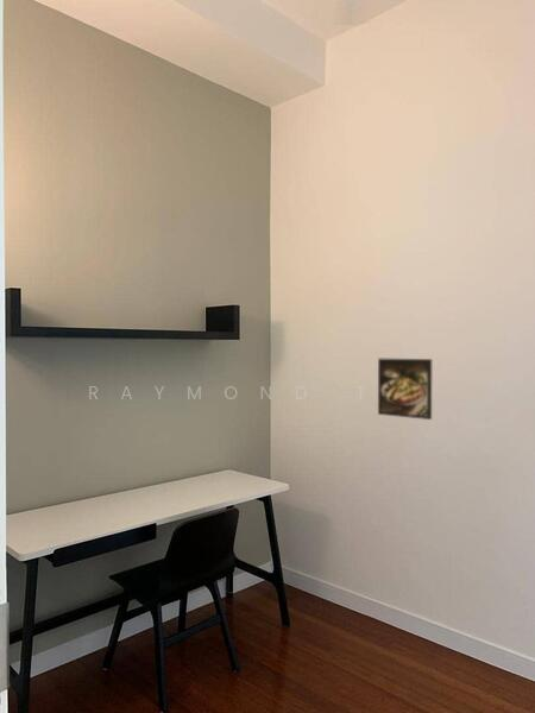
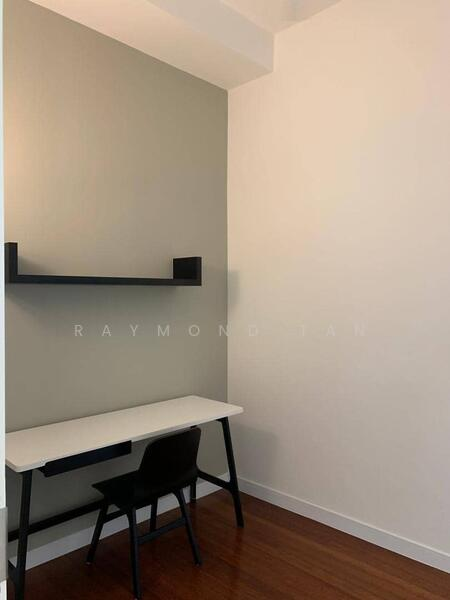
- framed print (403, 387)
